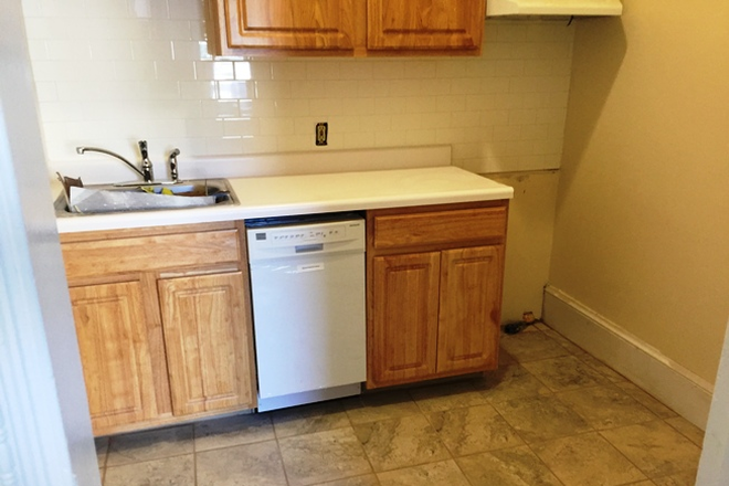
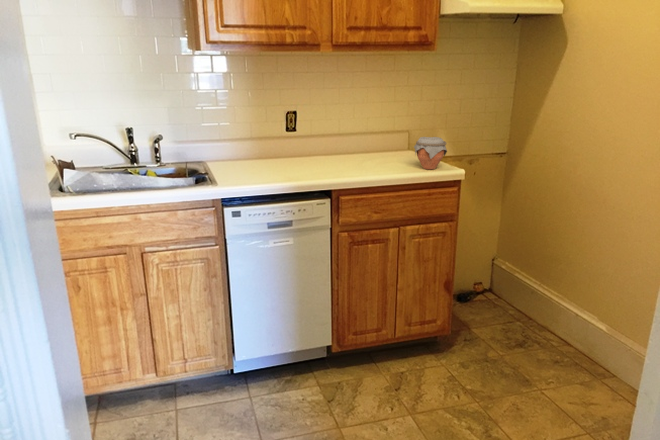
+ jar (430, 153)
